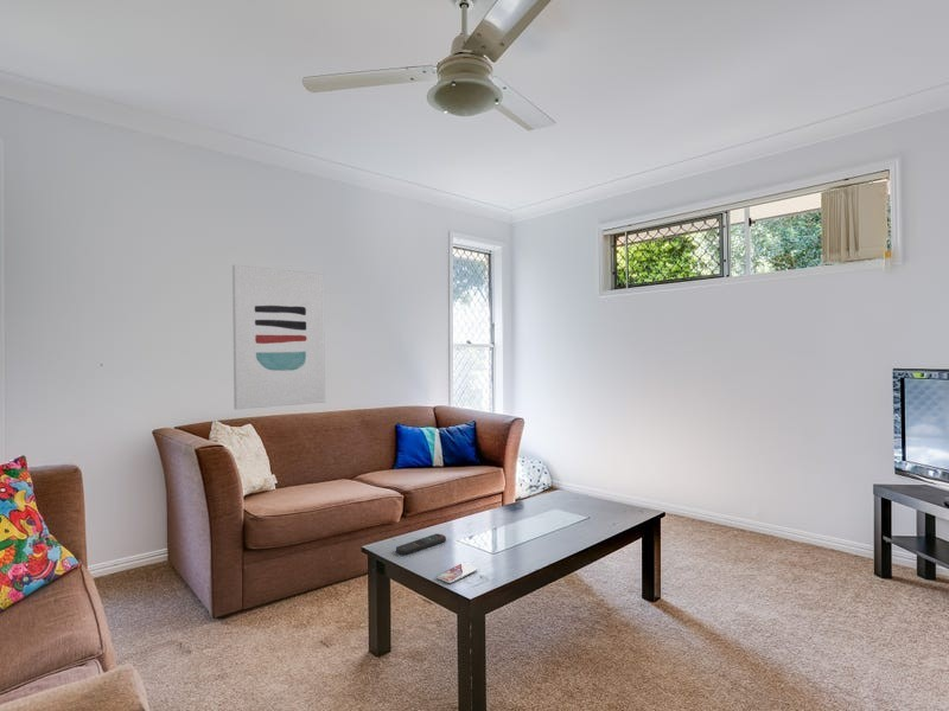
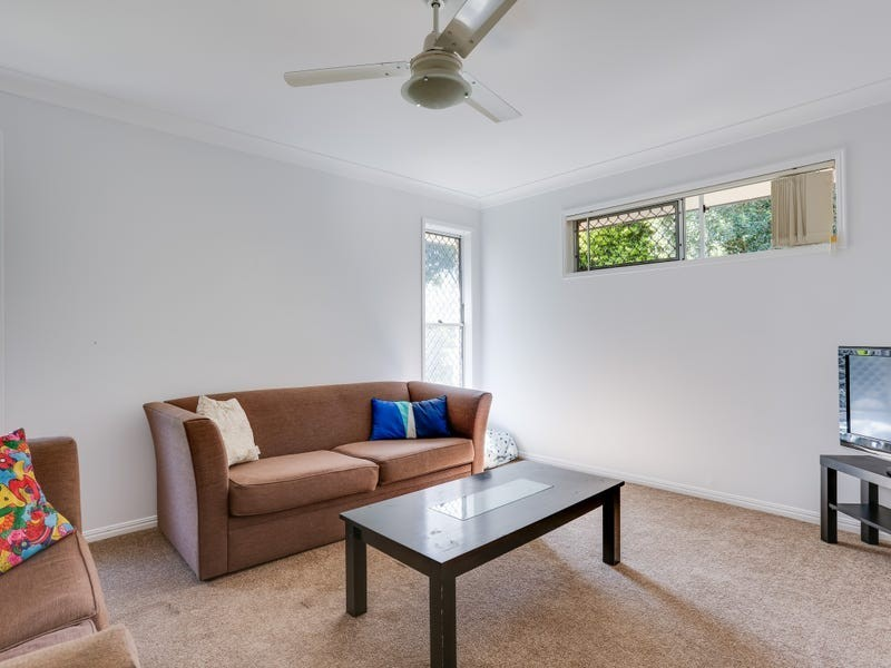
- smartphone (457, 572)
- remote control (421, 543)
- wall art (281, 338)
